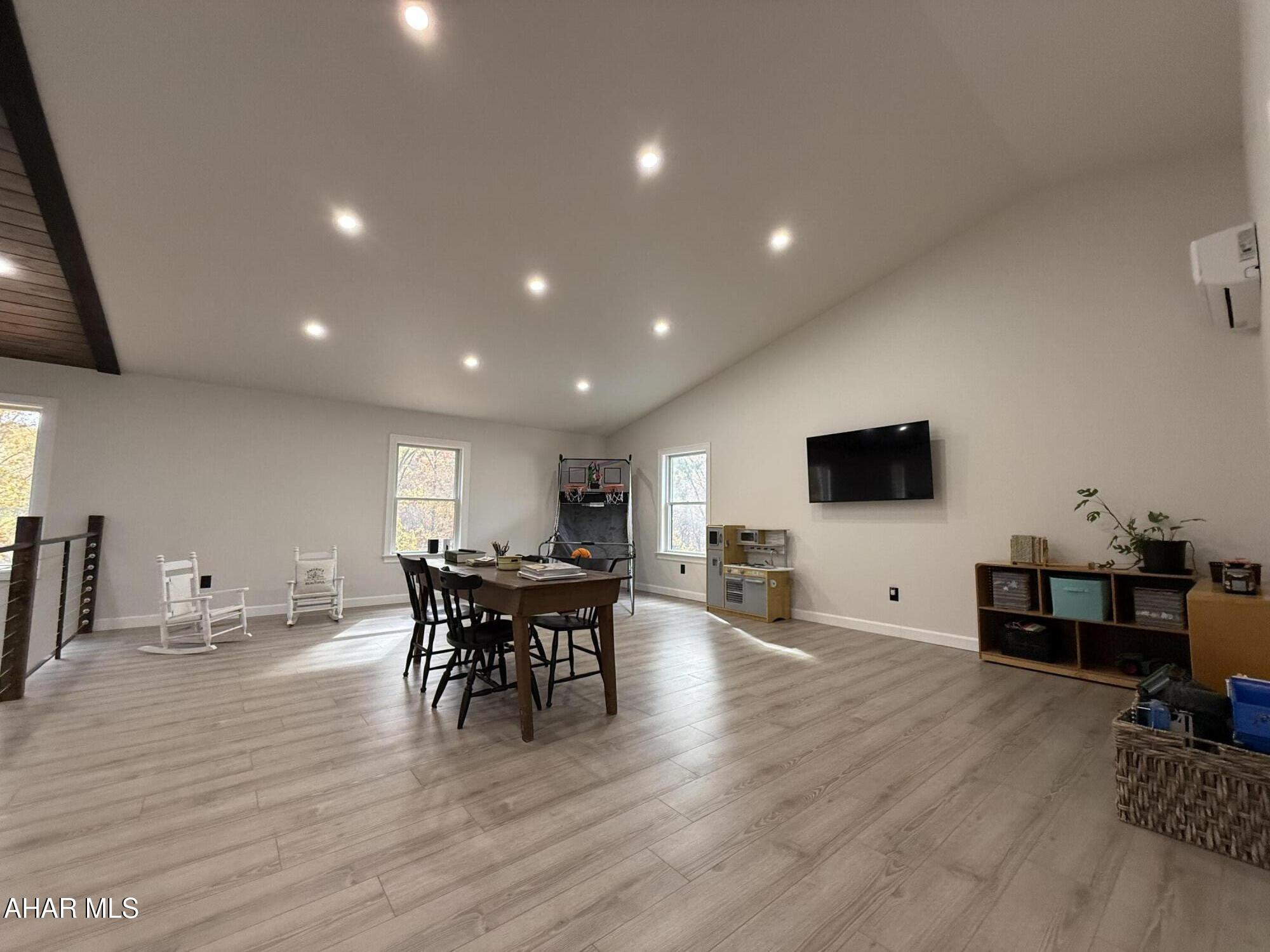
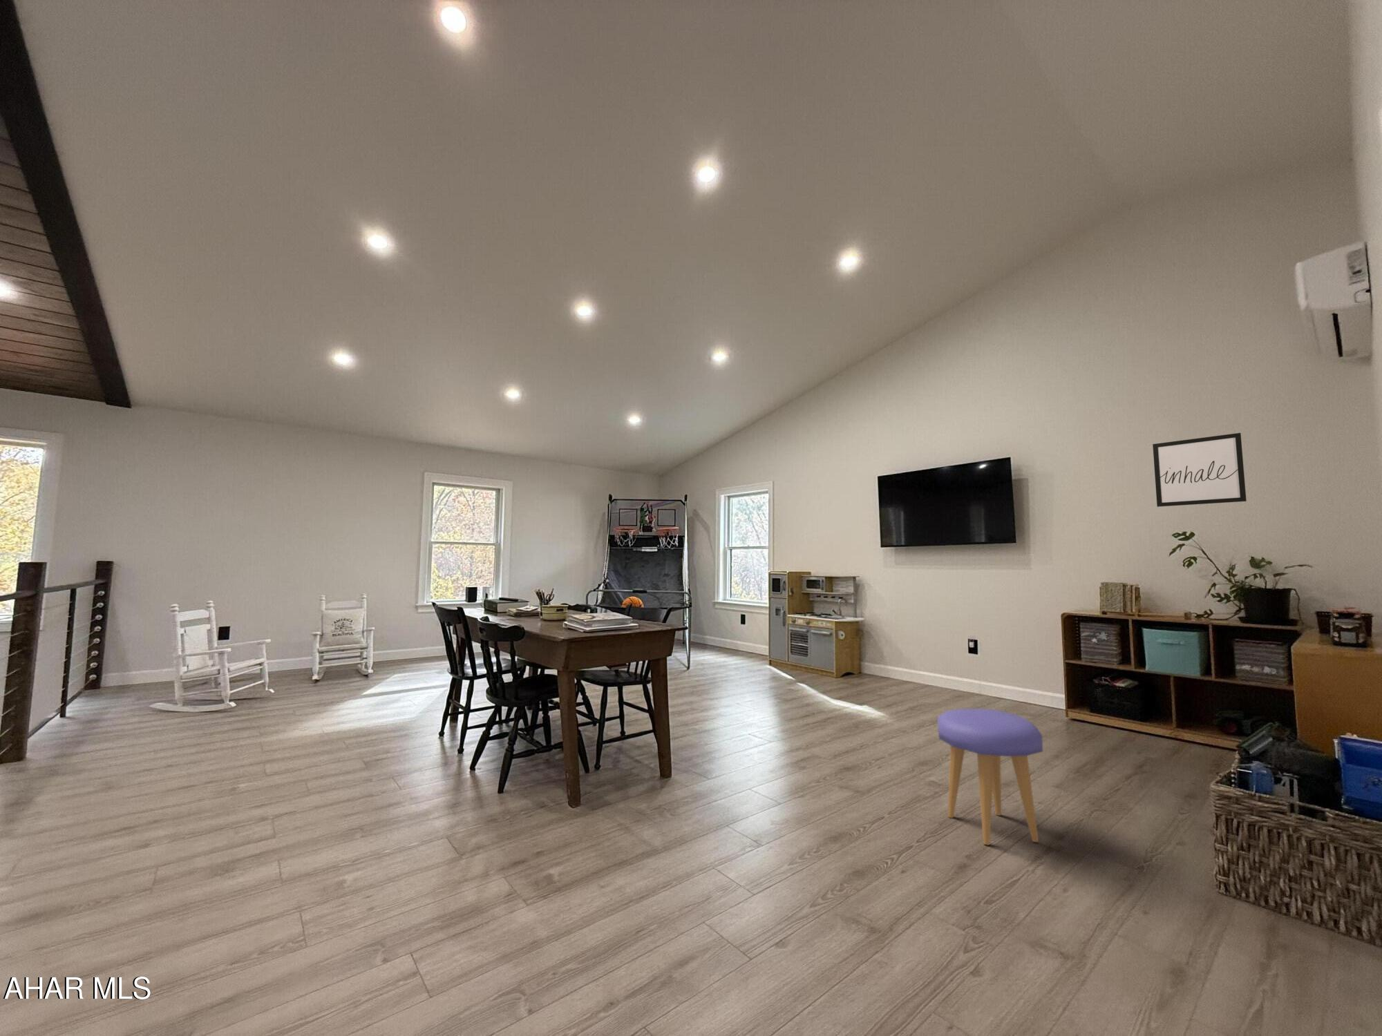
+ stool (989, 773)
+ wall art (1197, 471)
